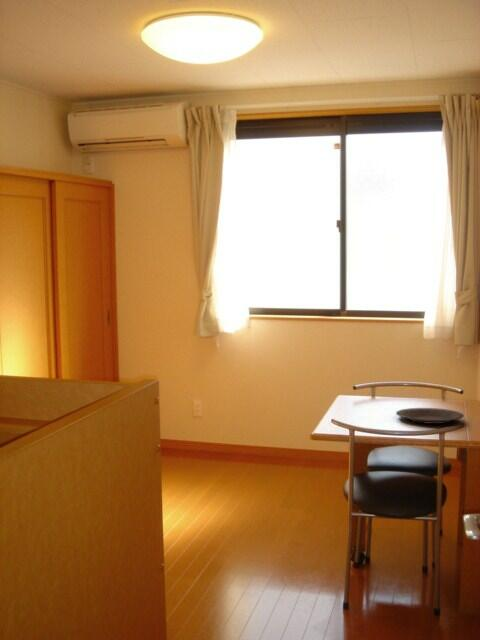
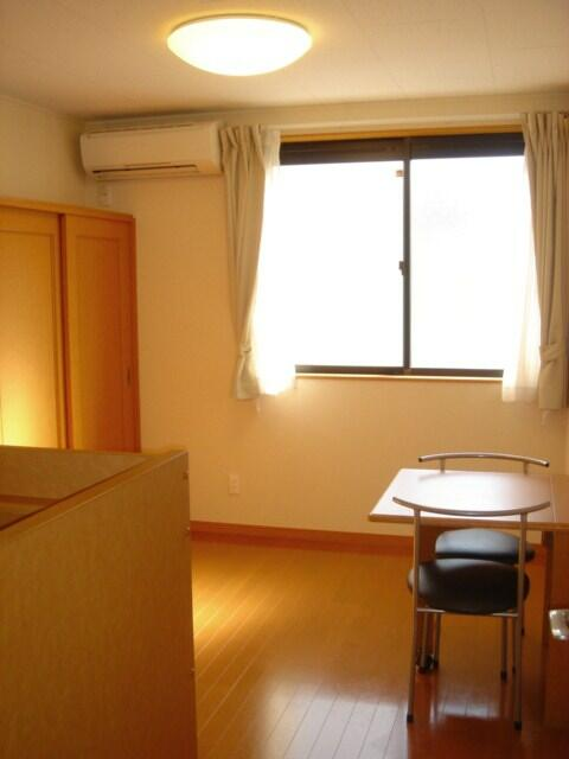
- plate (429, 416)
